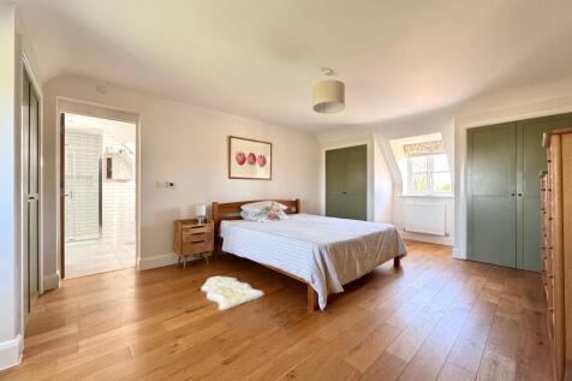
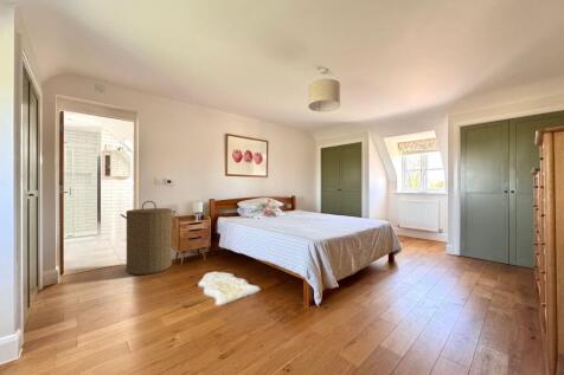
+ laundry hamper (149, 234)
